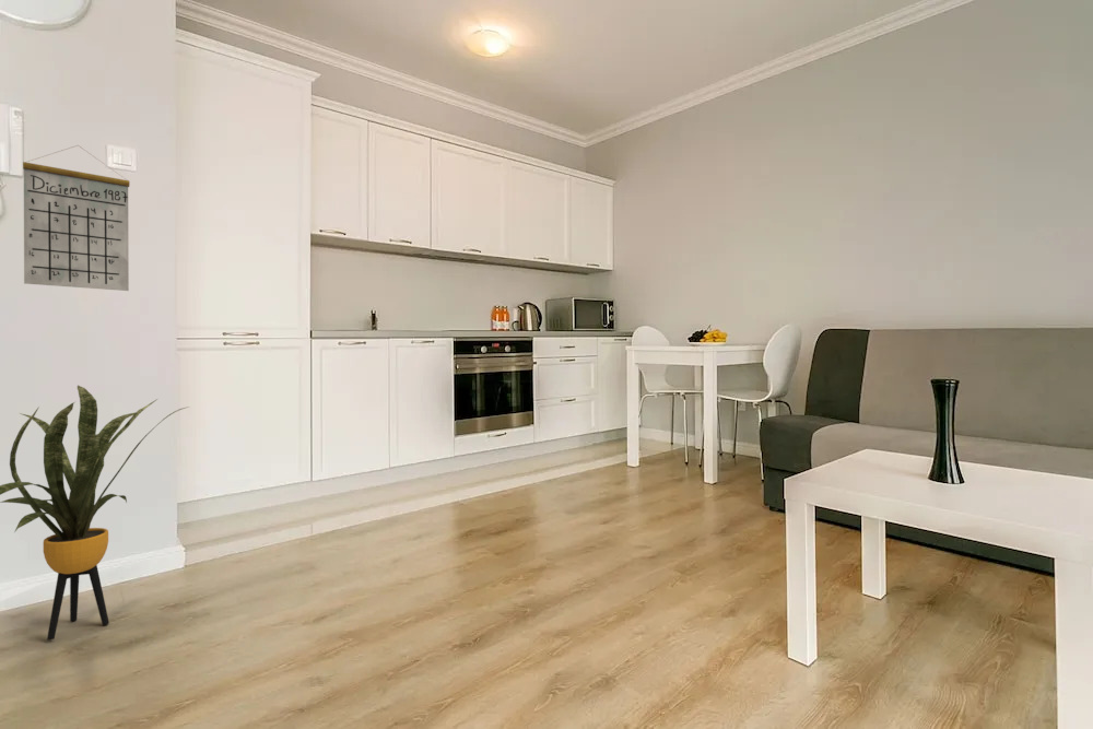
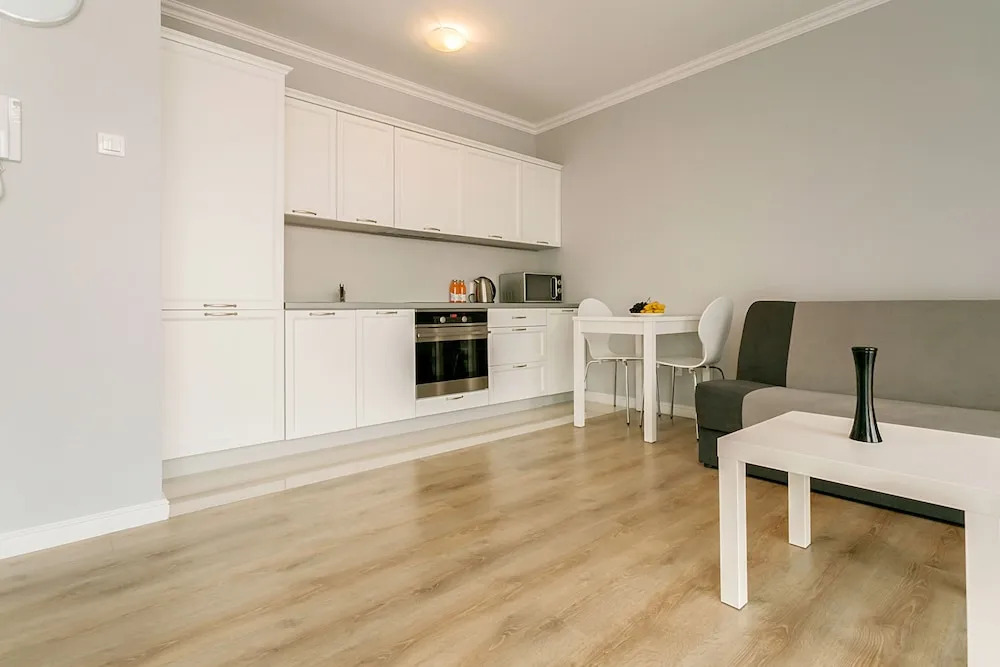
- house plant (90, 504)
- calendar (79, 215)
